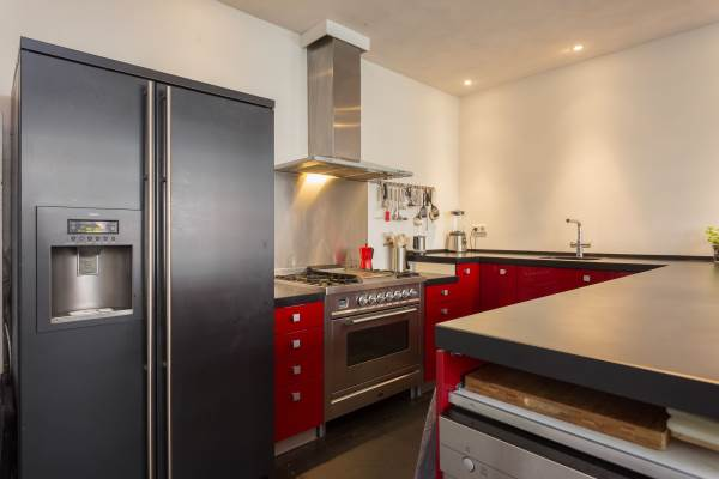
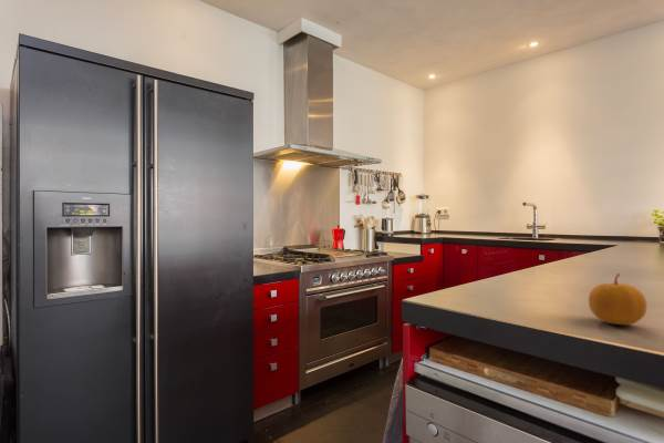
+ fruit (616, 298)
